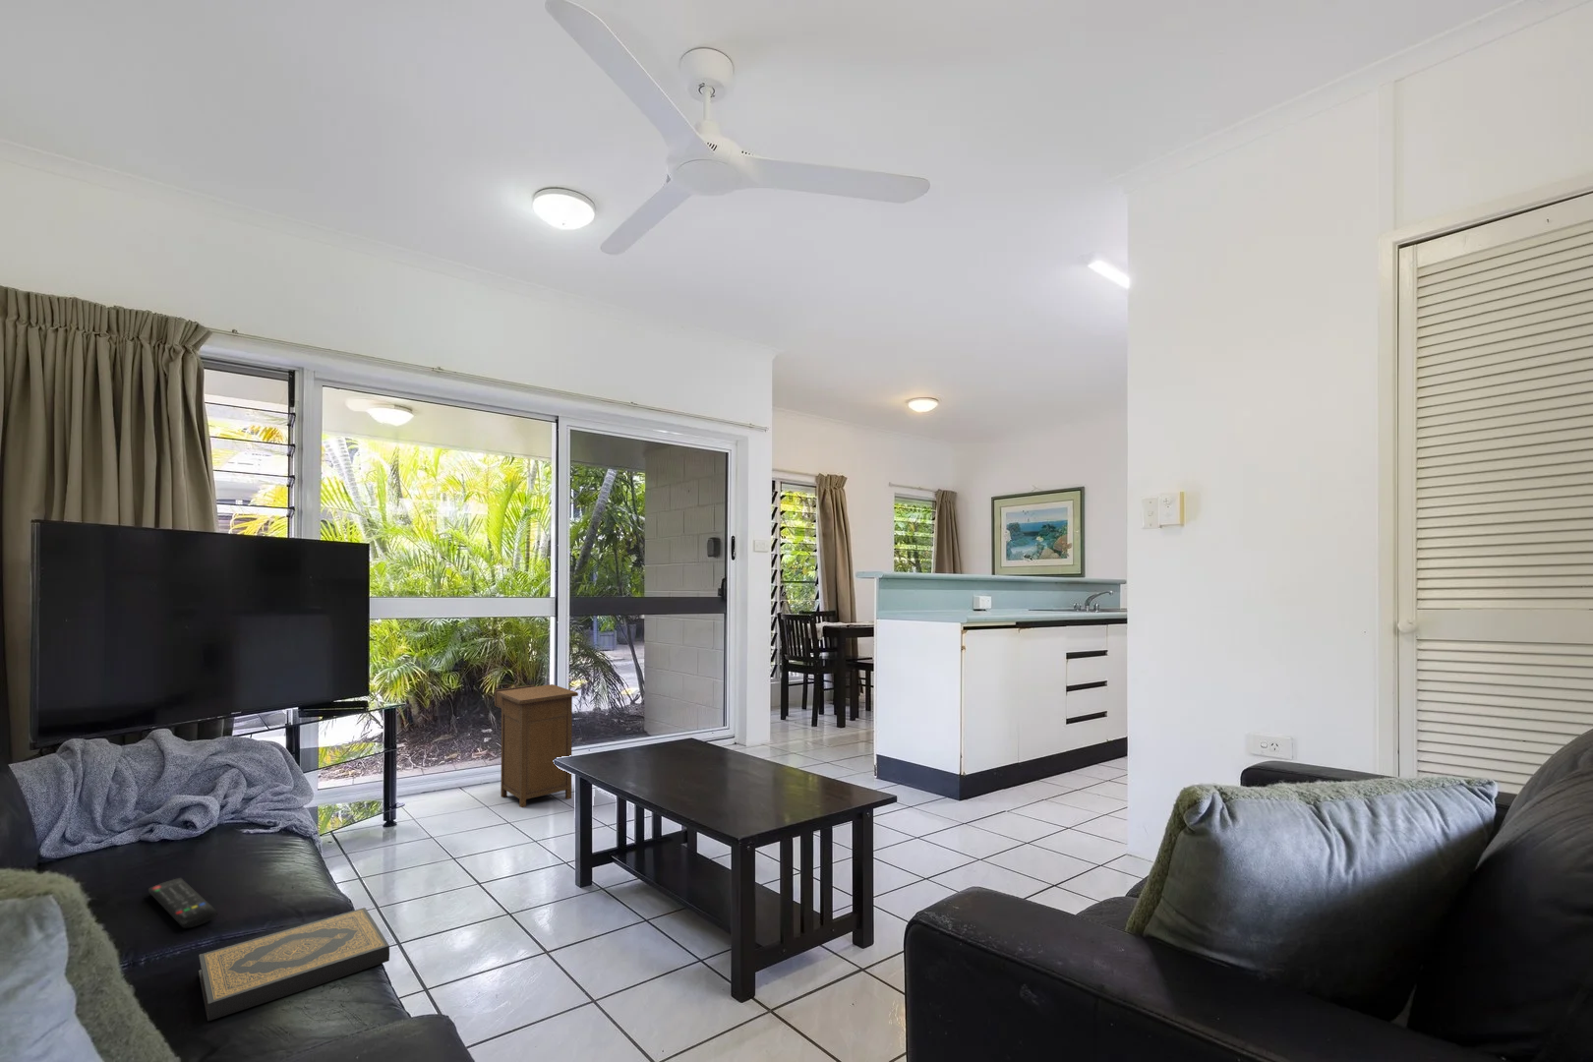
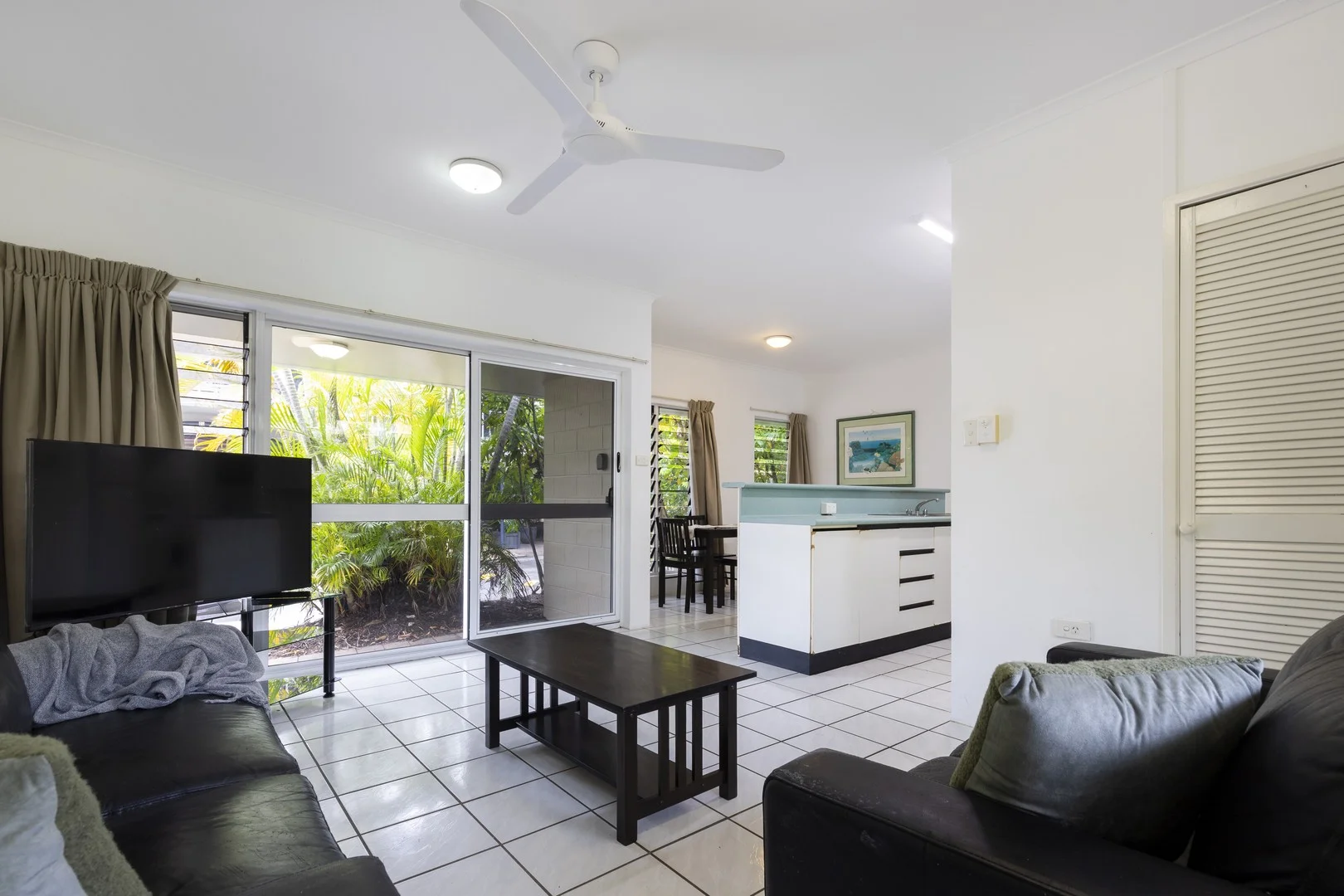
- hardback book (295, 958)
- nightstand (531, 742)
- remote control (181, 902)
